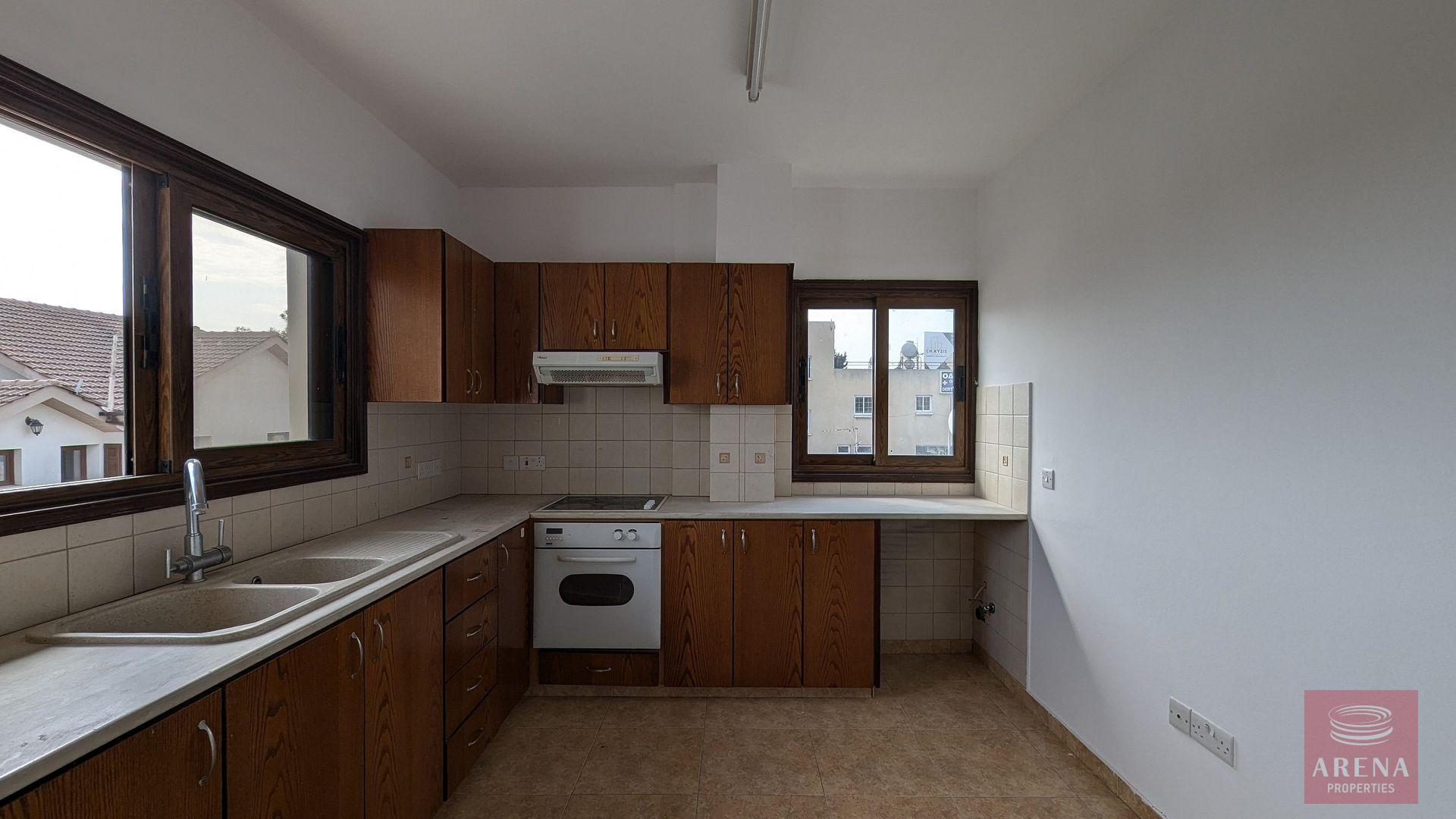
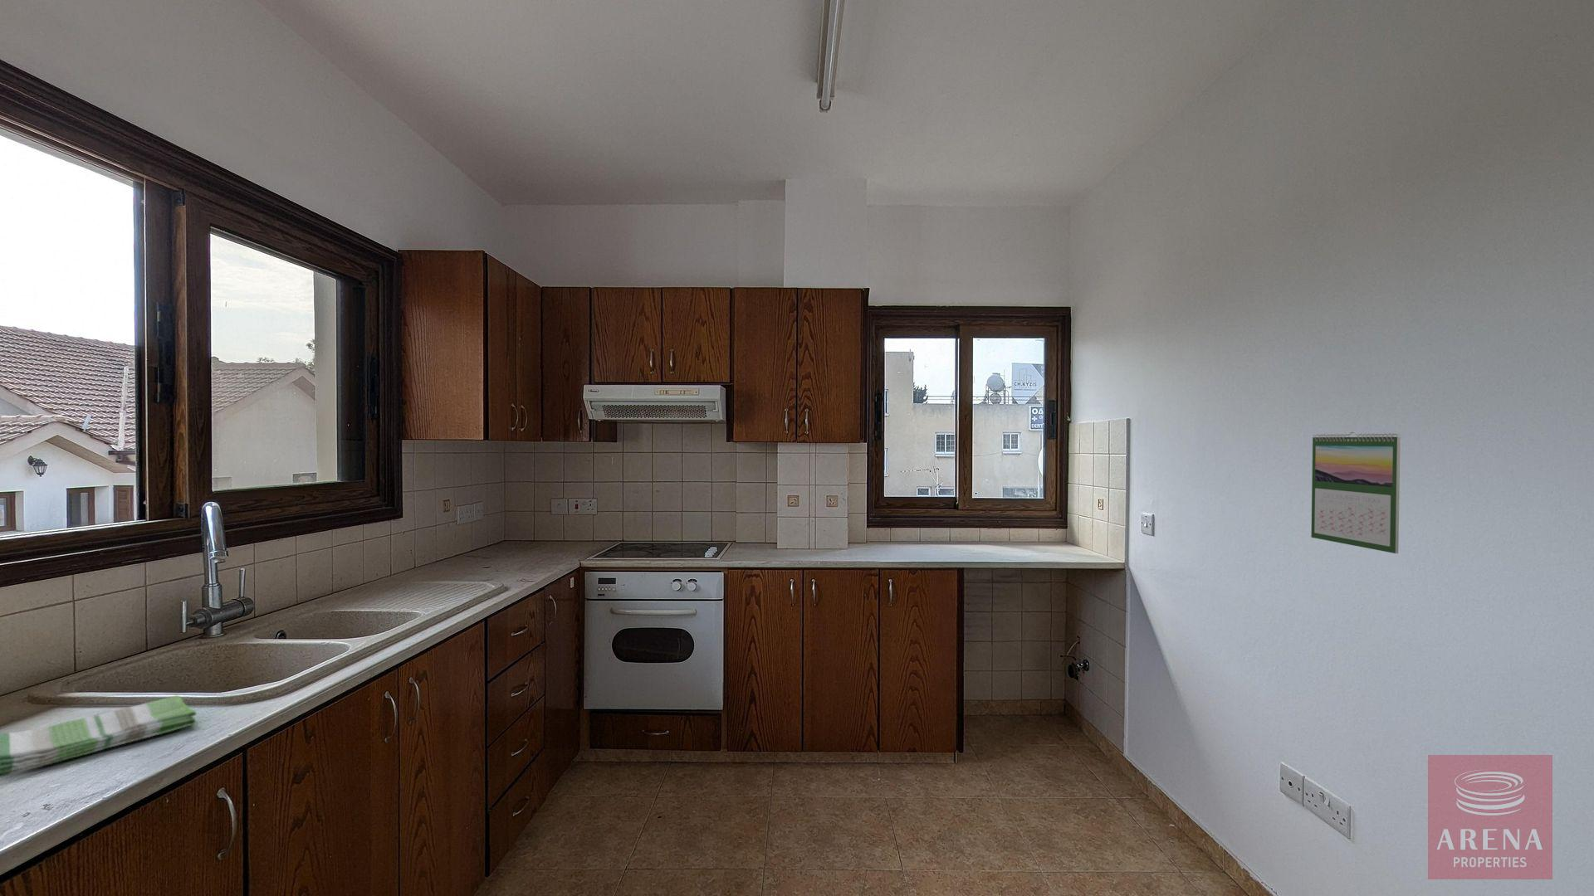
+ calendar (1352, 488)
+ dish towel (95, 726)
